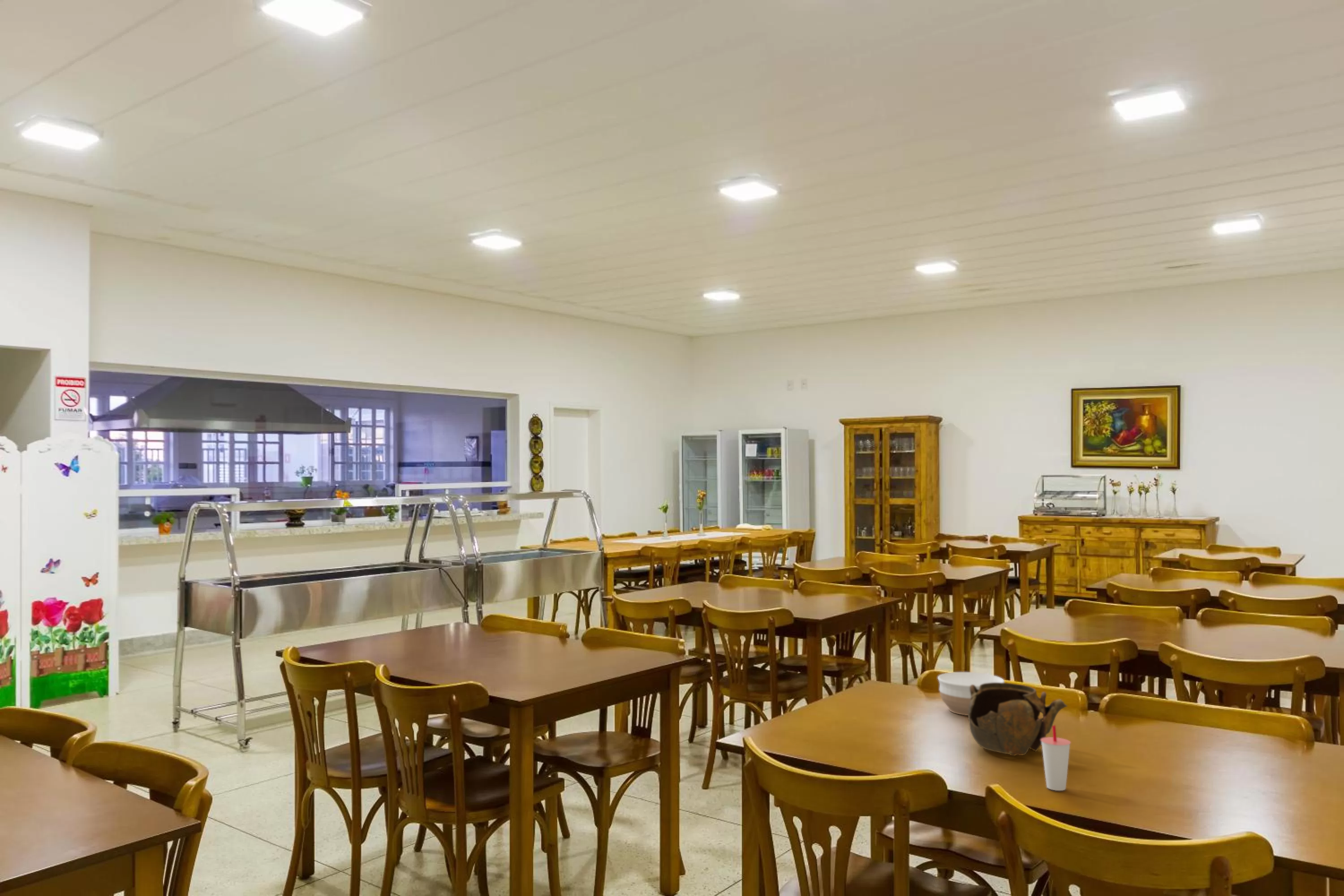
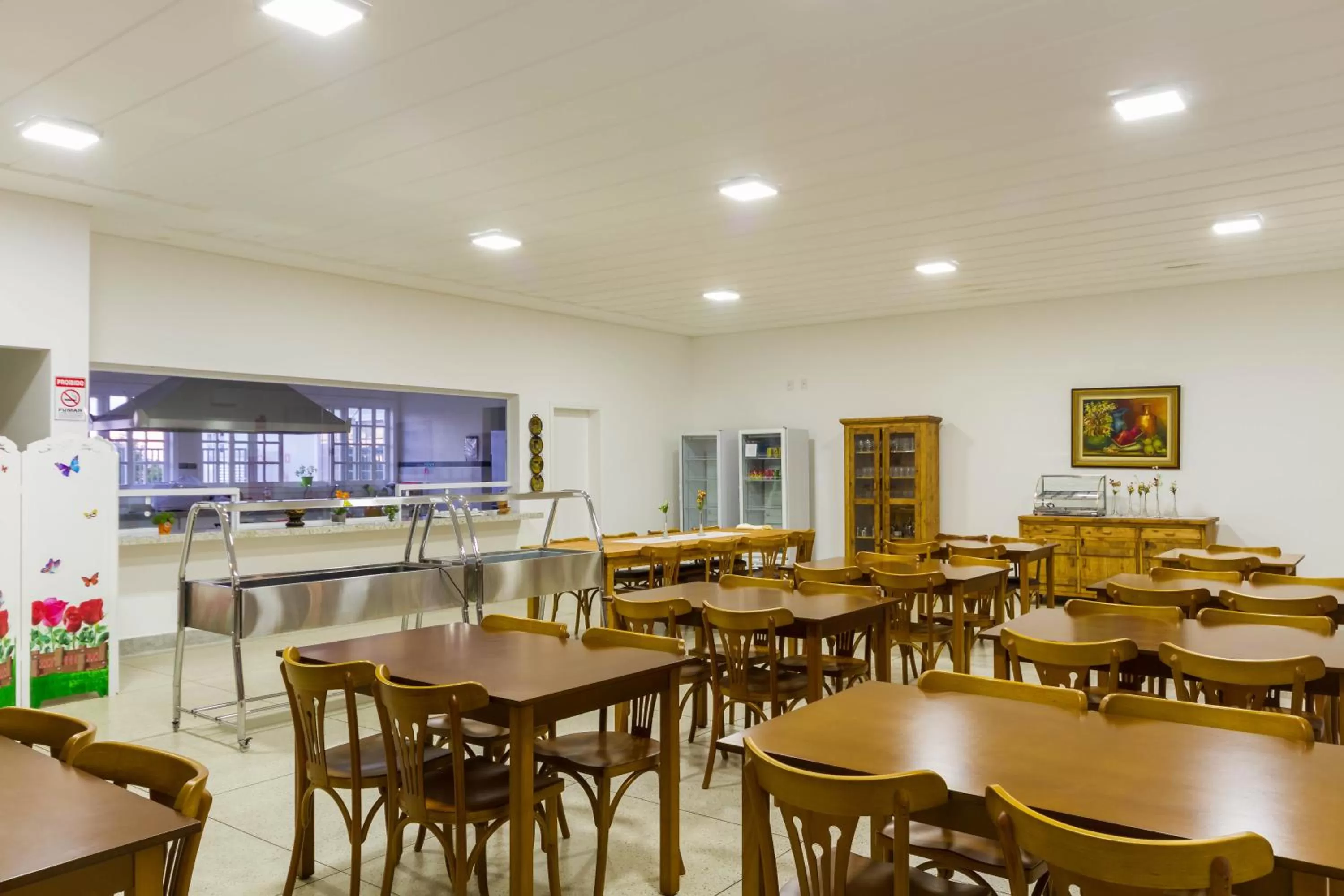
- bowl (970, 694)
- teapot (1016, 720)
- cup (1055, 756)
